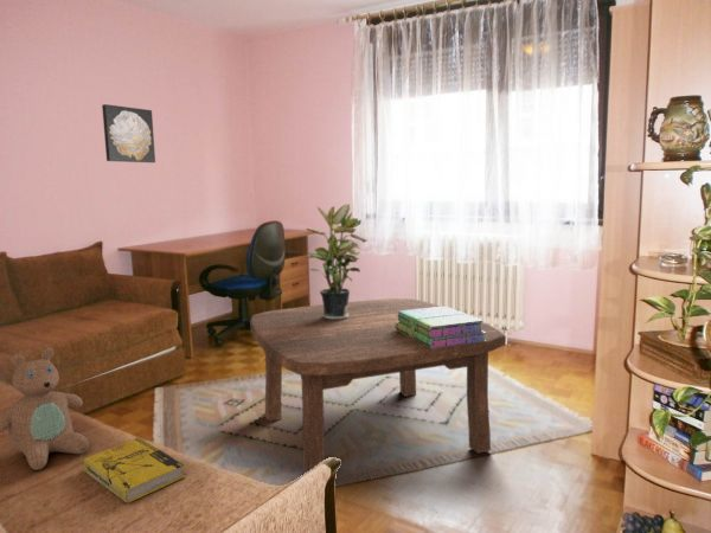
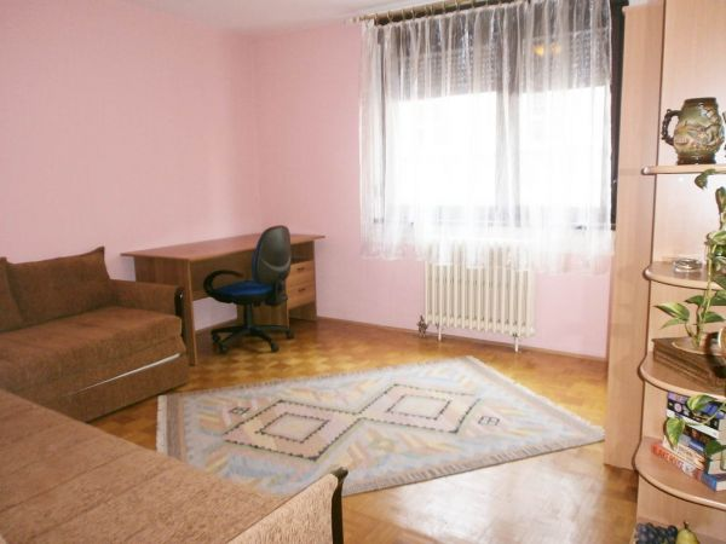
- book (133, 467)
- potted plant (338, 261)
- stack of books (438, 325)
- wall art (129, 134)
- coffee table (367, 377)
- teddy bear (44, 404)
